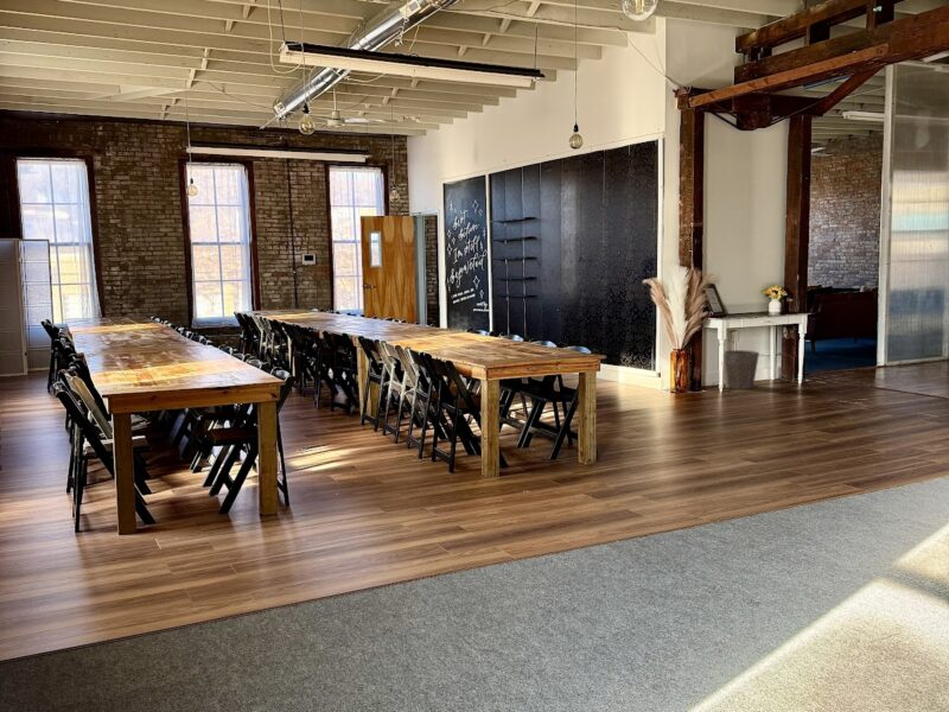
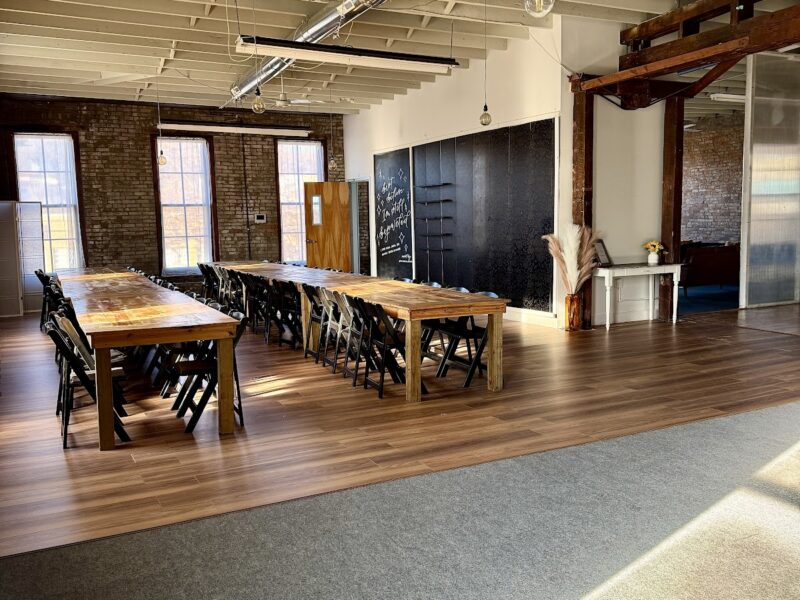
- waste bin (739, 369)
